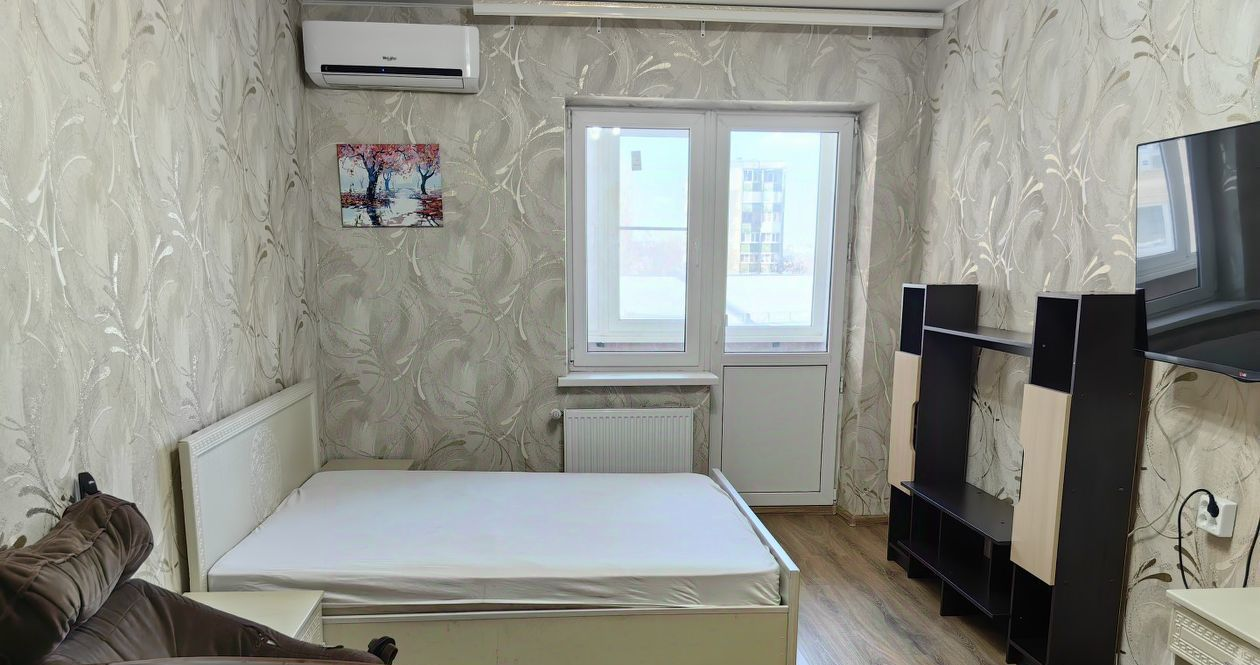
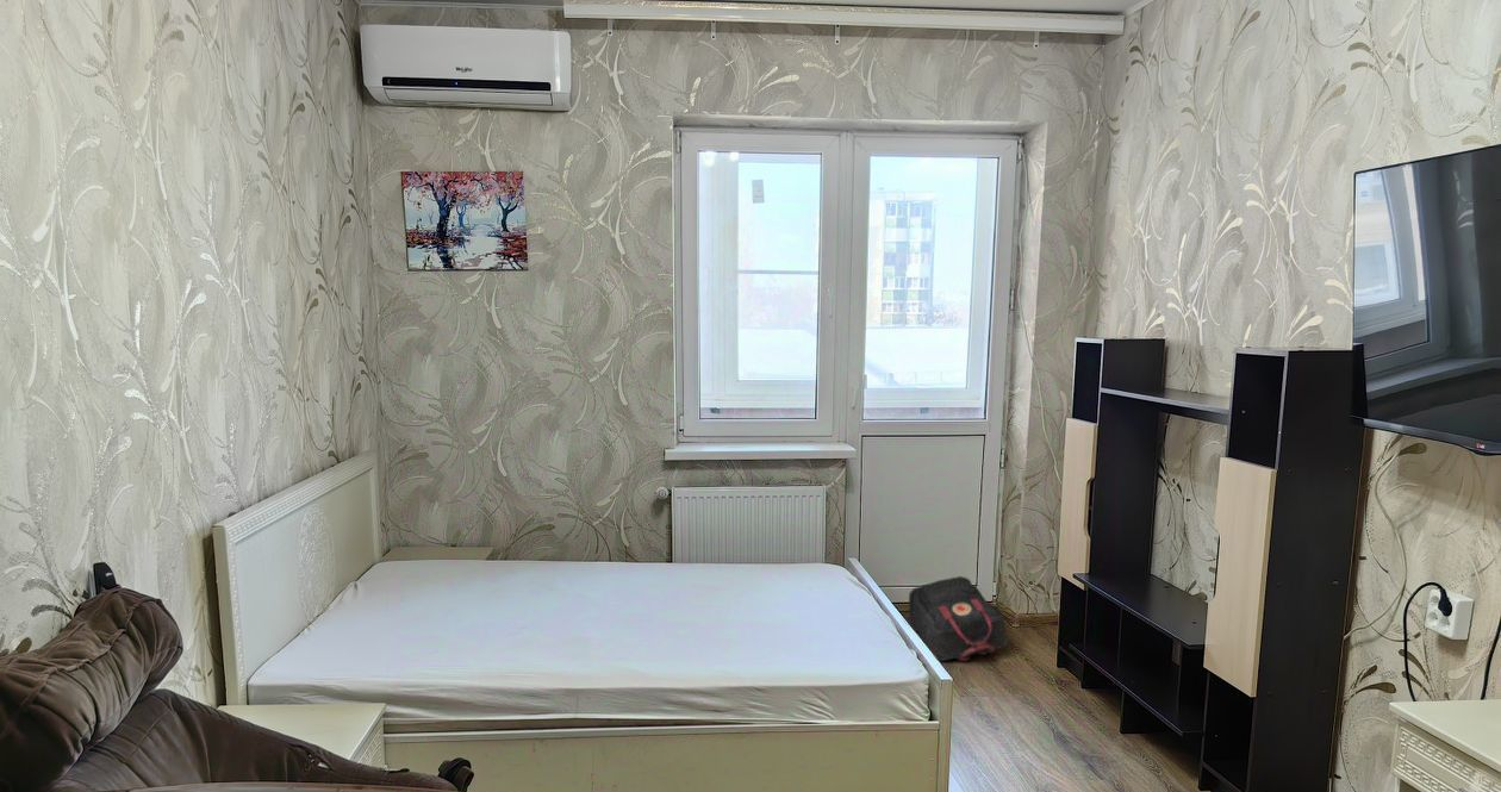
+ backpack (960, 615)
